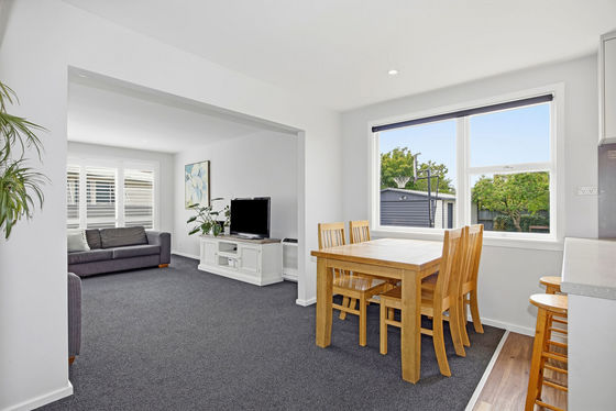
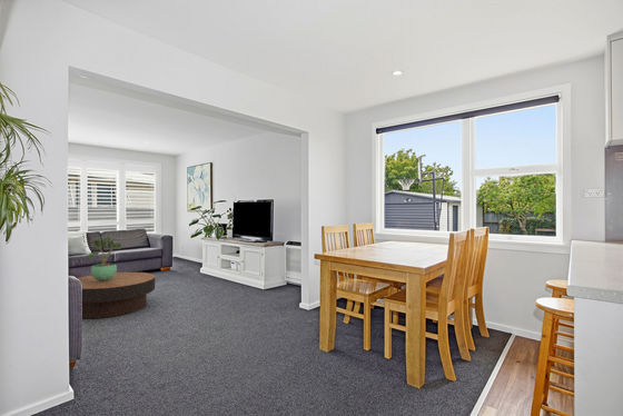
+ coffee table (111, 294)
+ potted plant (105, 258)
